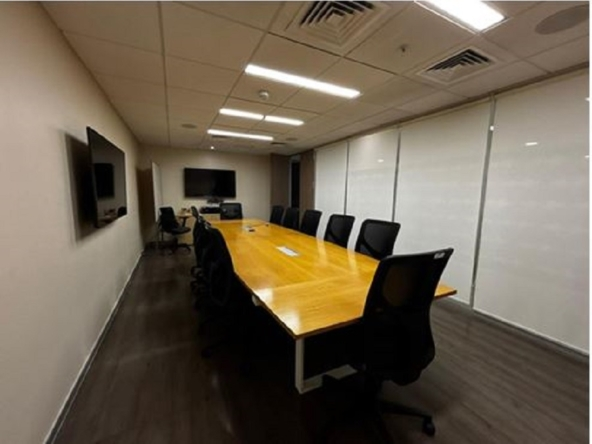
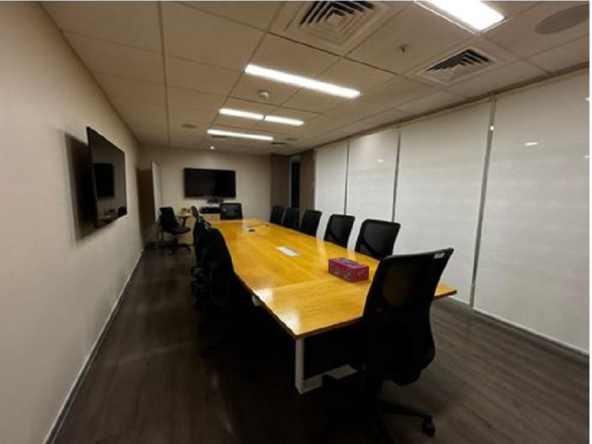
+ tissue box (347, 268)
